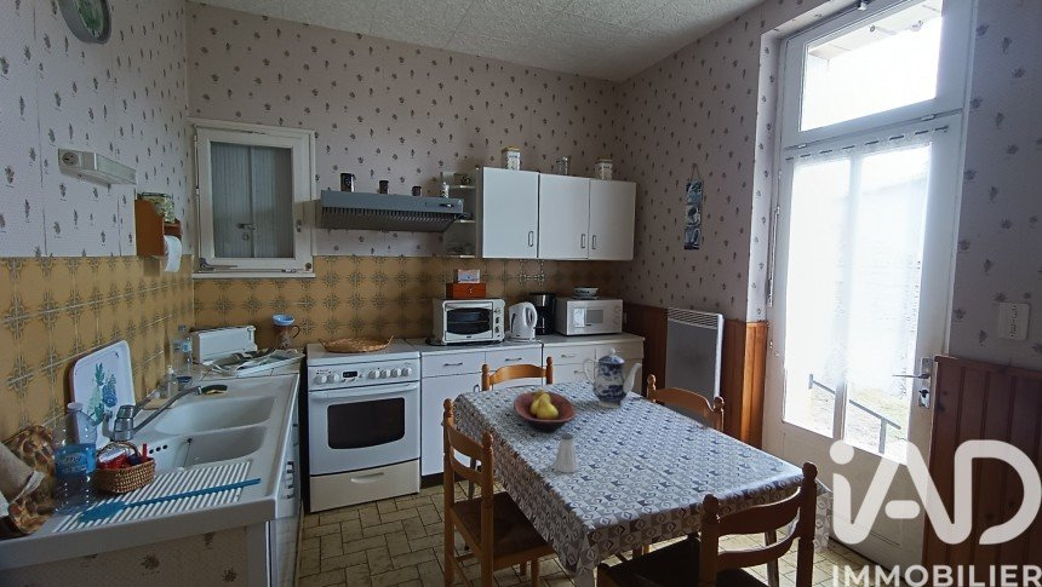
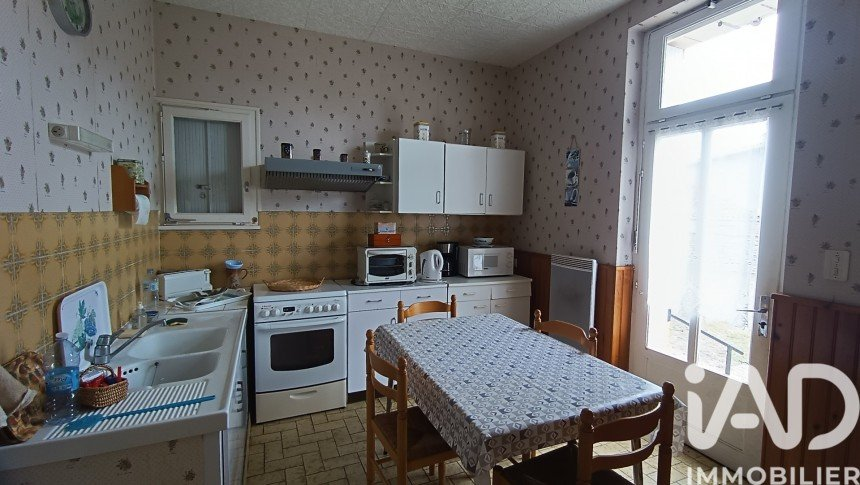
- fruit bowl (543, 407)
- saltshaker (566, 450)
- teapot (611, 376)
